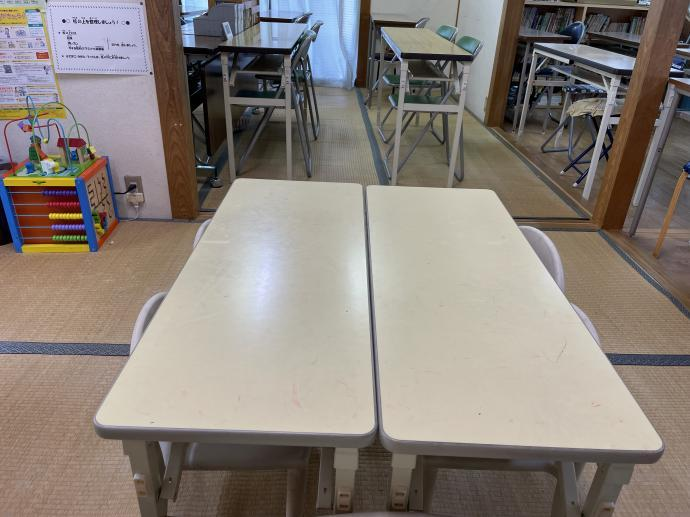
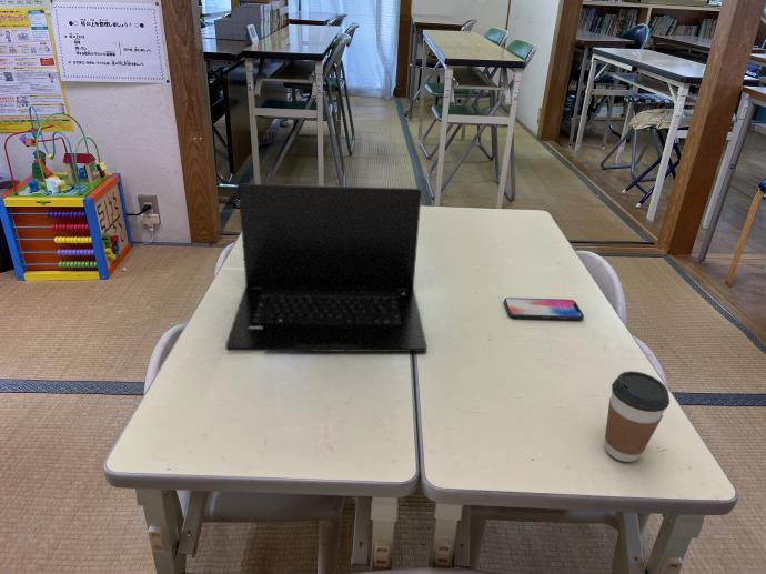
+ laptop (329, 265)
+ coffee cup (632, 417)
+ smartphone (543, 308)
